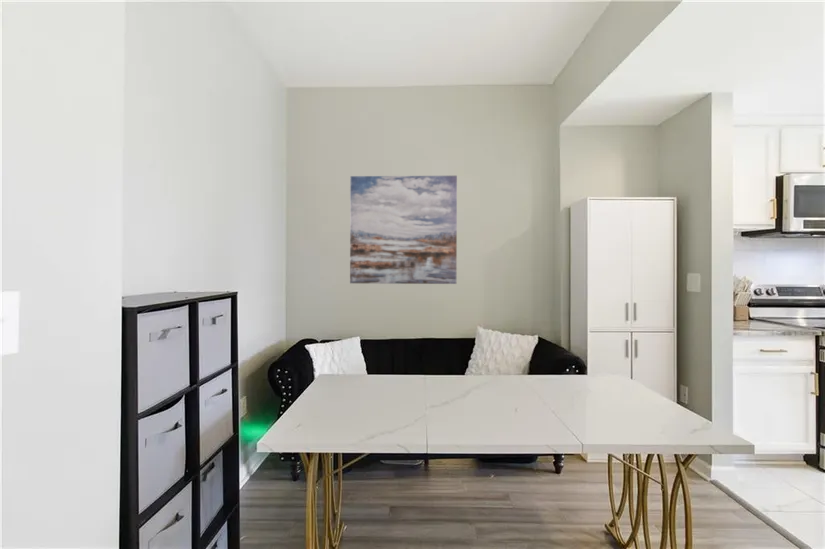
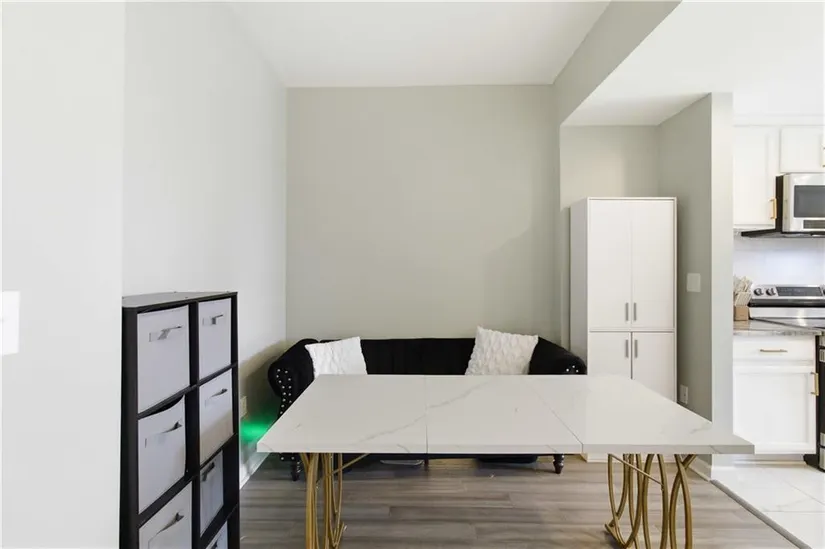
- wall art (403, 229)
